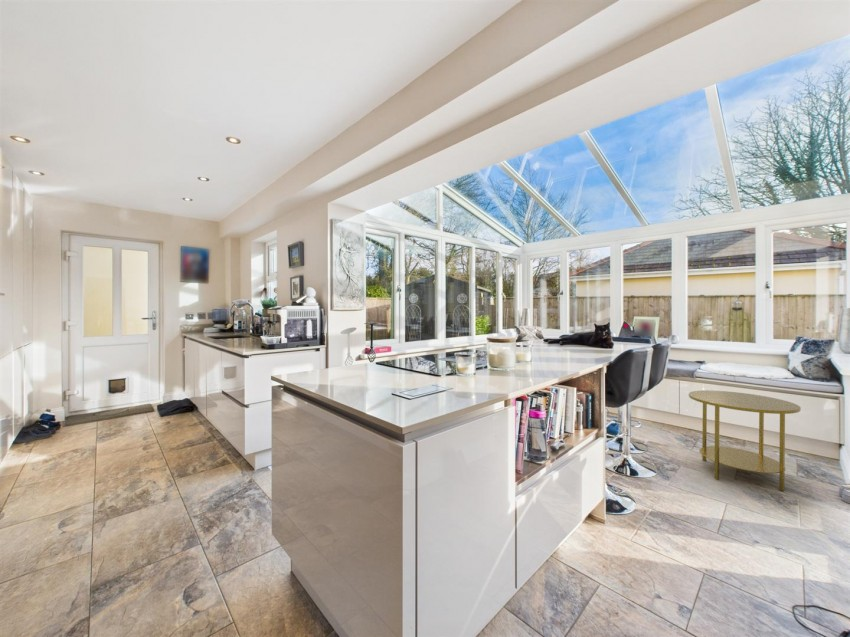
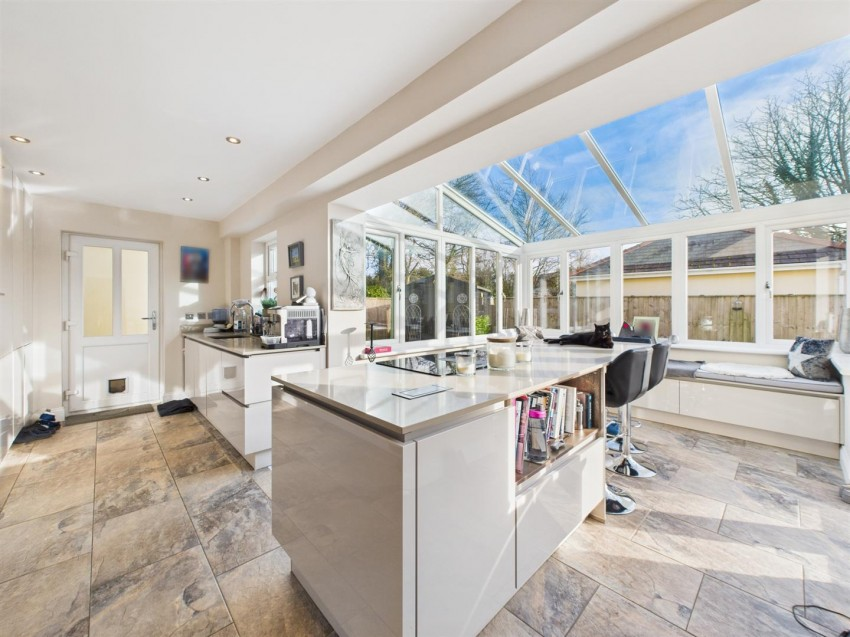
- side table (736, 448)
